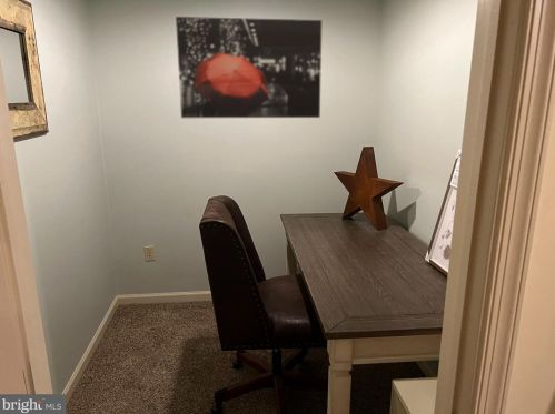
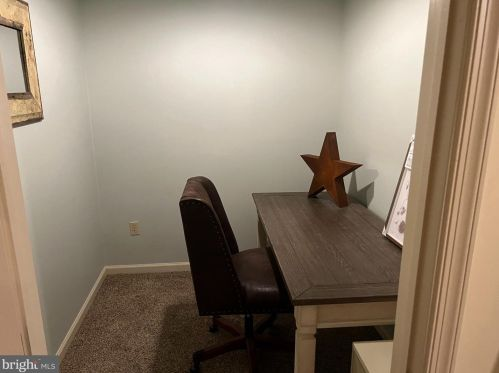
- wall art (250, 69)
